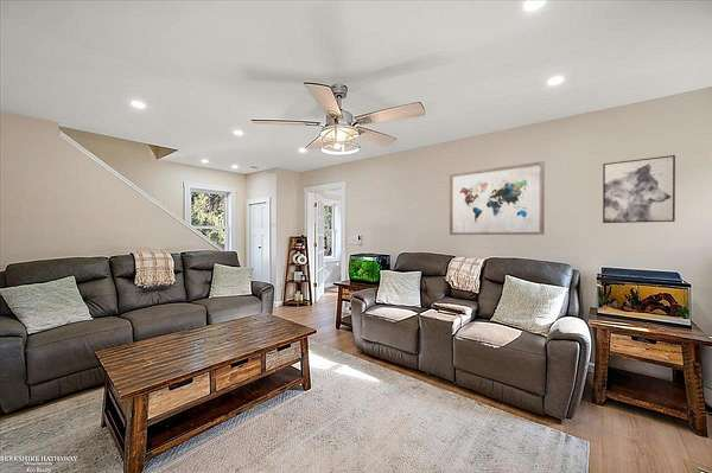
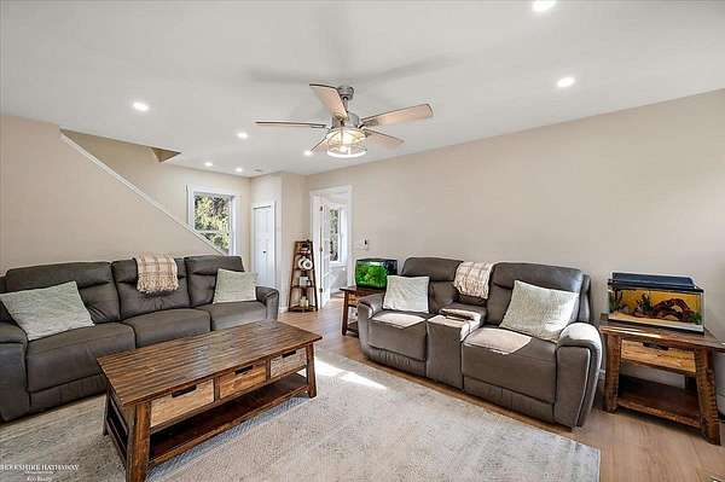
- wall art (491, 202)
- wall art (636, 191)
